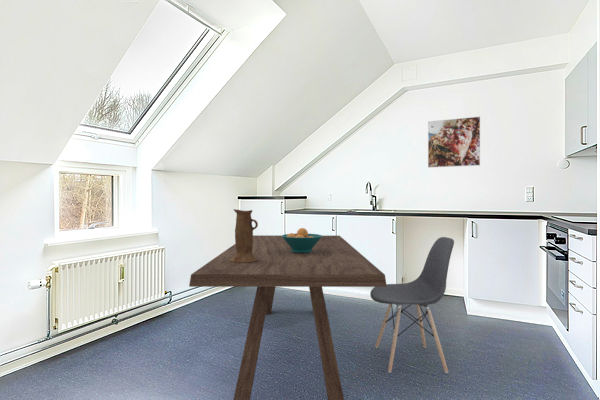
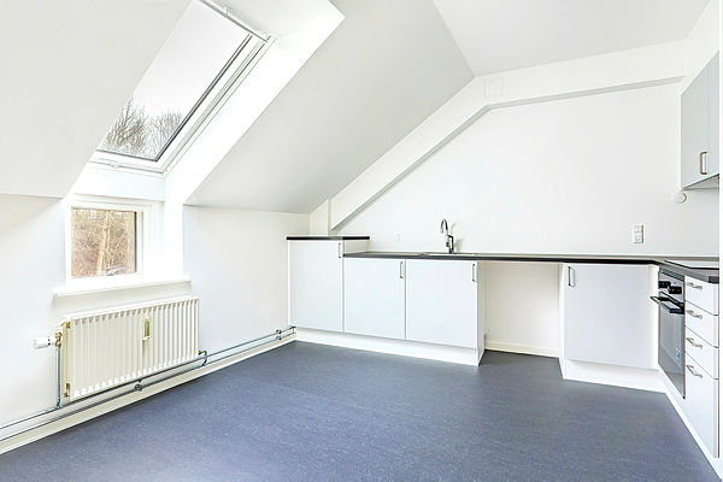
- ceramic pitcher (244, 234)
- dining table (291, 286)
- chair (410, 298)
- fruit bowl (301, 239)
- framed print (453, 142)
